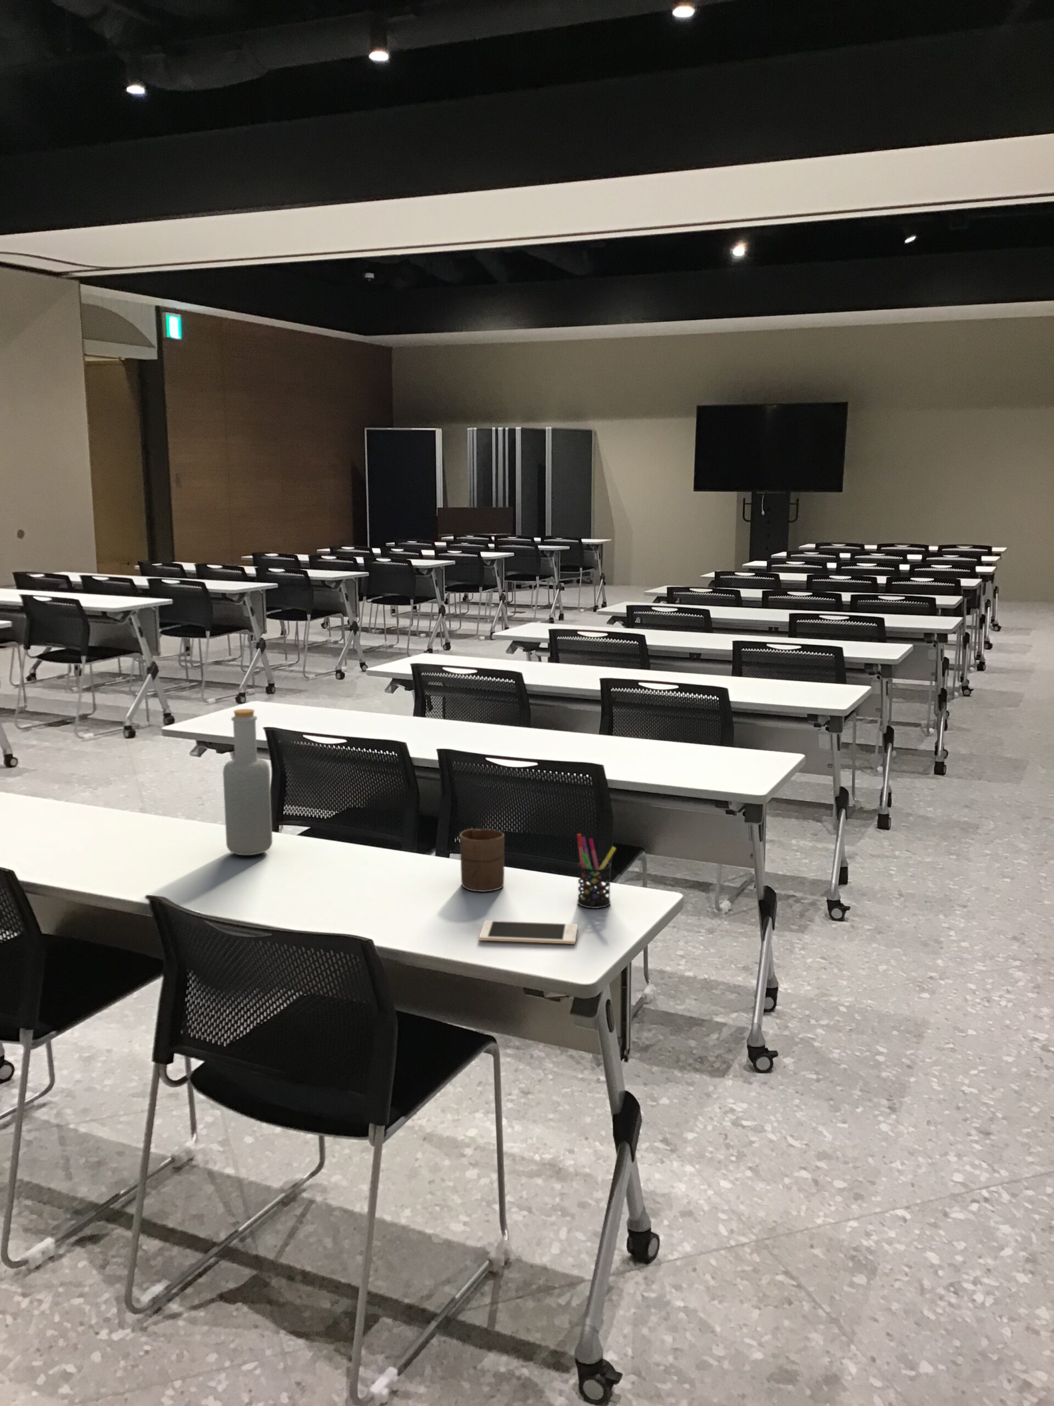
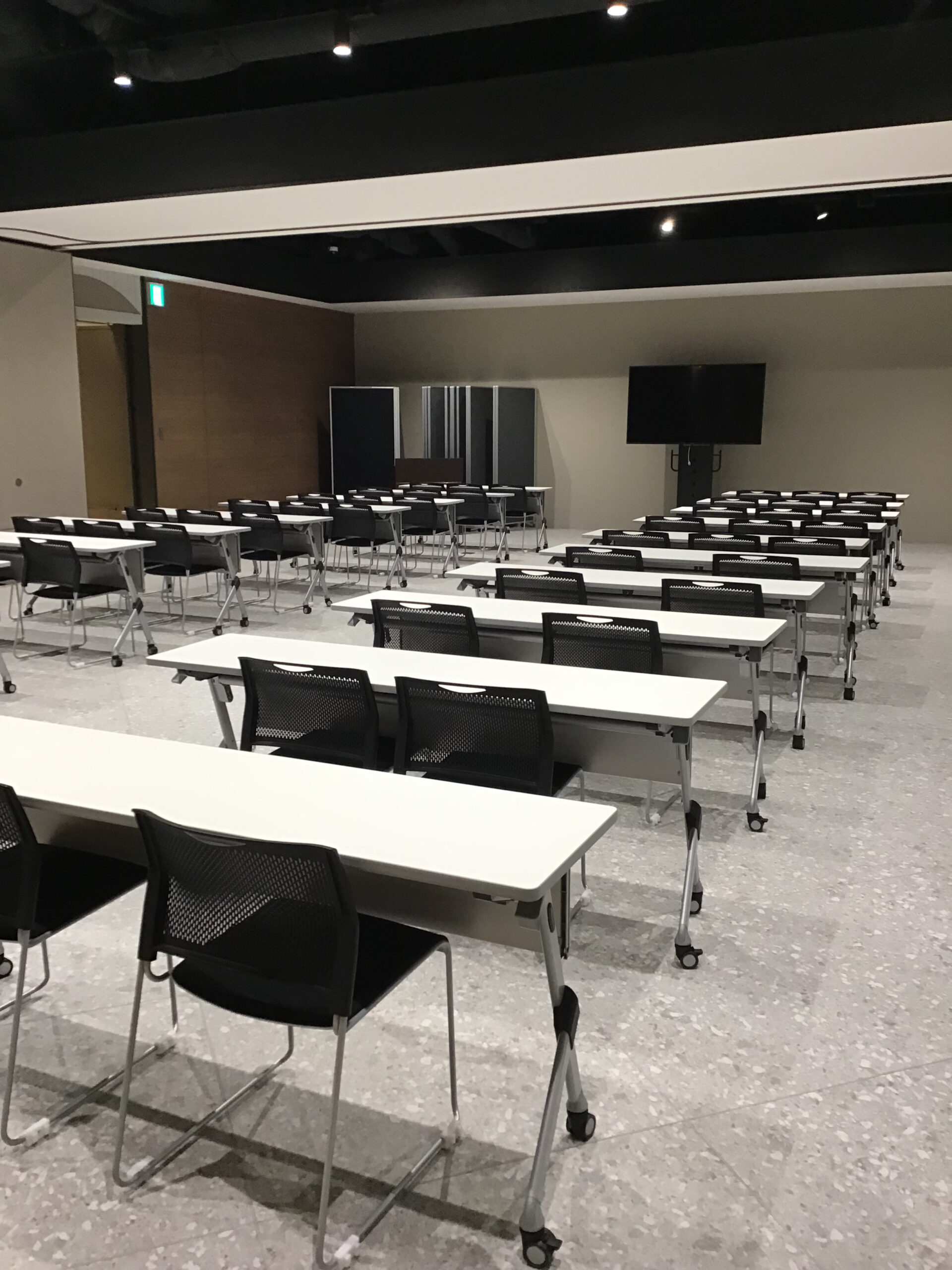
- pen holder (591, 870)
- cell phone (528, 932)
- cup (482, 859)
- bottle (247, 782)
